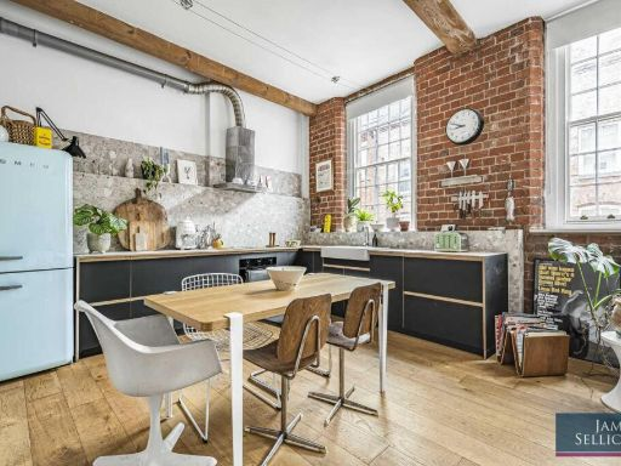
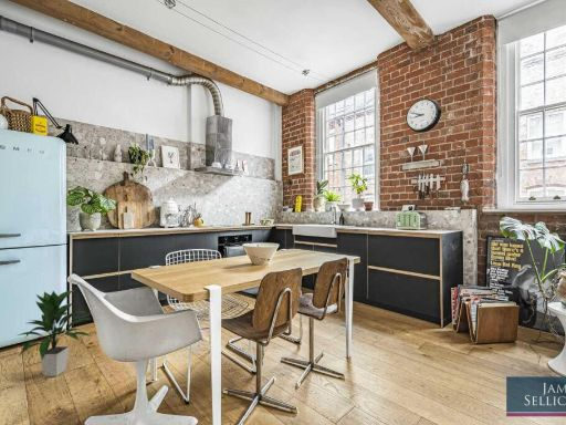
+ indoor plant (52, 330)
